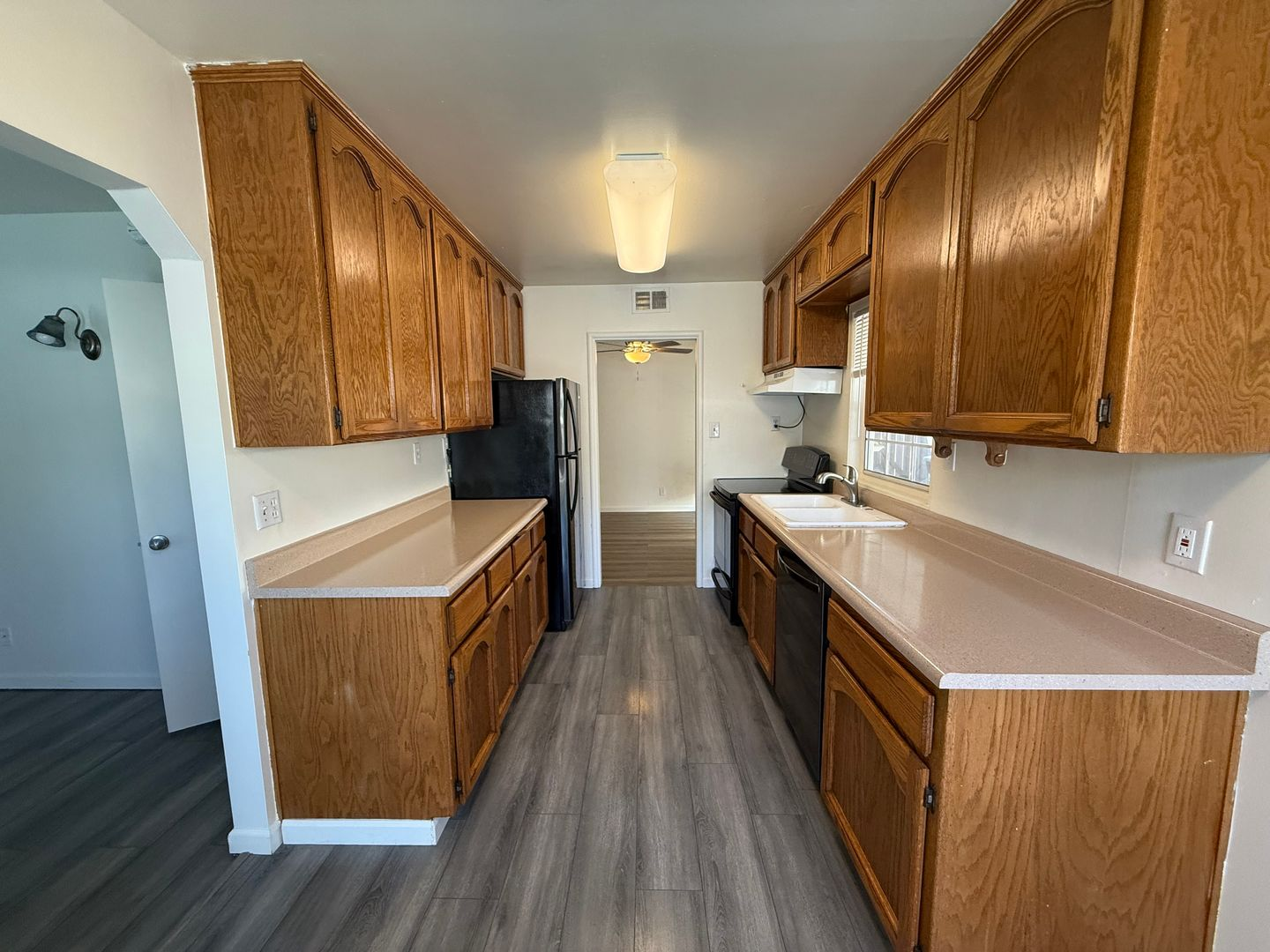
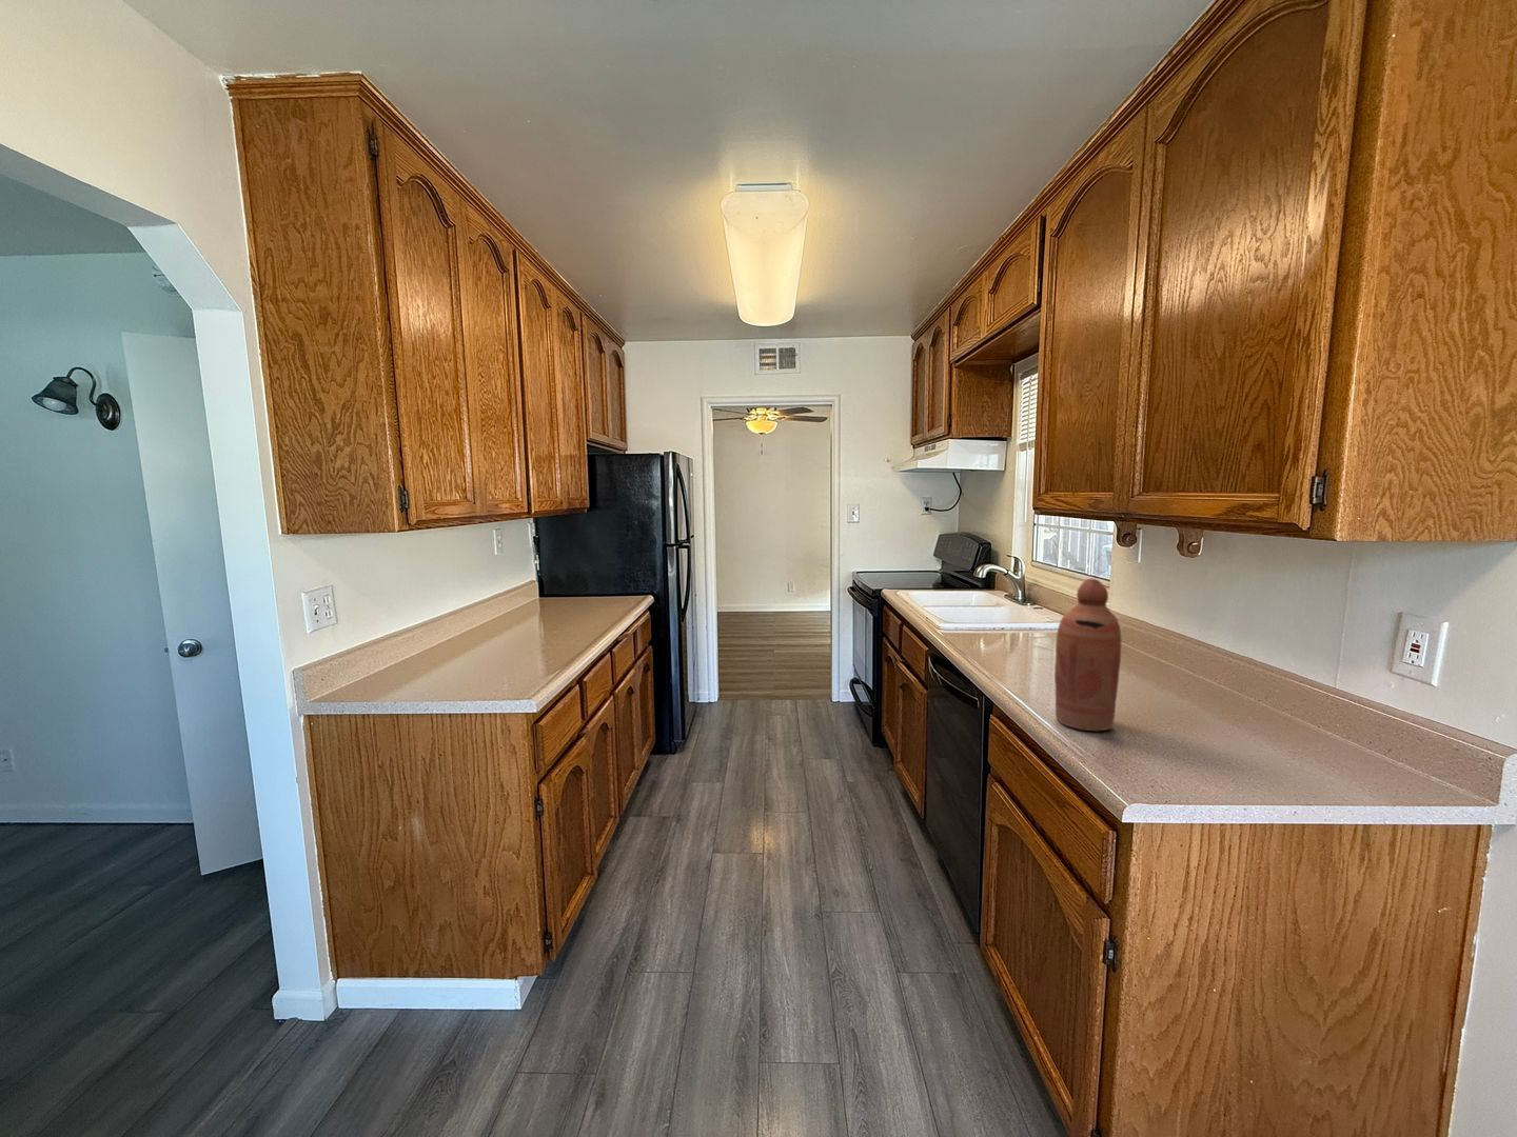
+ bottle (1087, 651)
